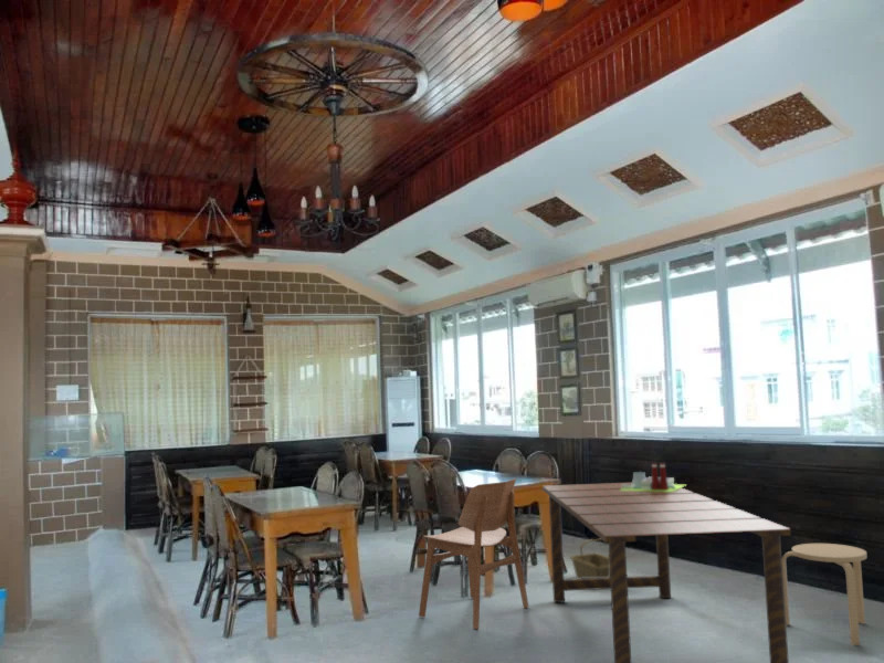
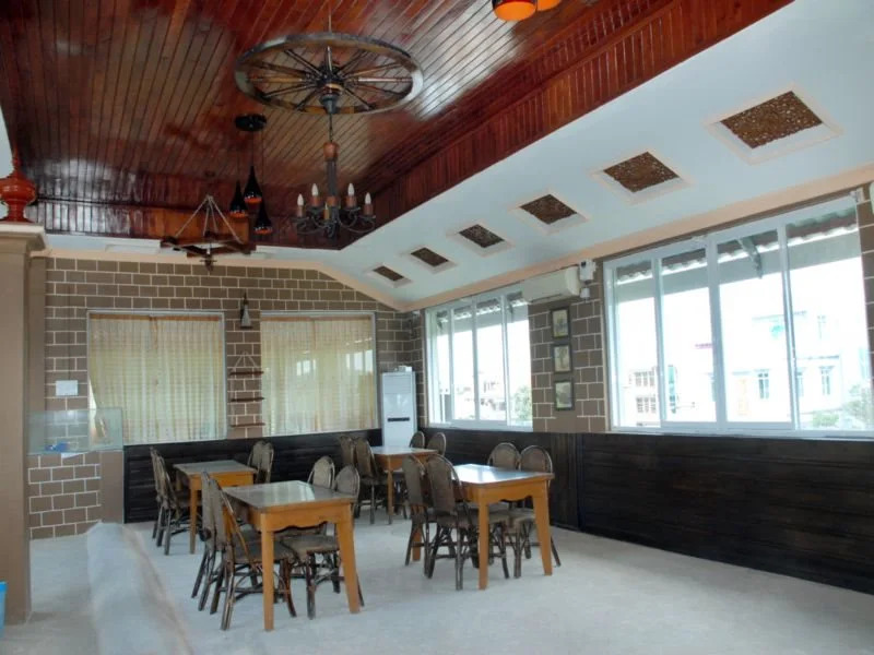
- dining chair (474, 545)
- architectural model (652, 474)
- basket (596, 560)
- stool (846, 588)
- dining table (644, 576)
